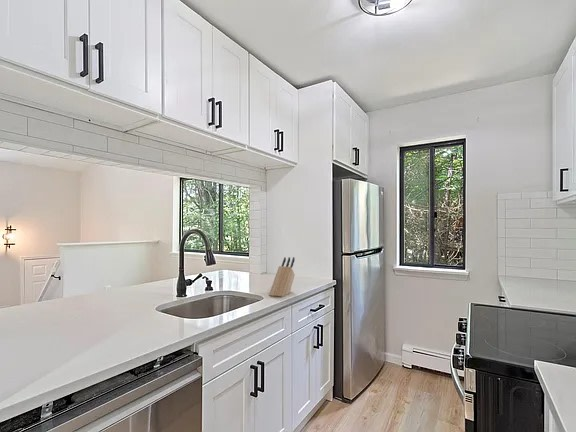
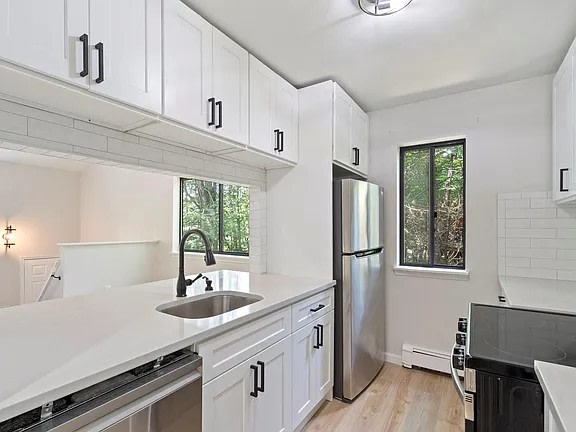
- knife block (283, 275)
